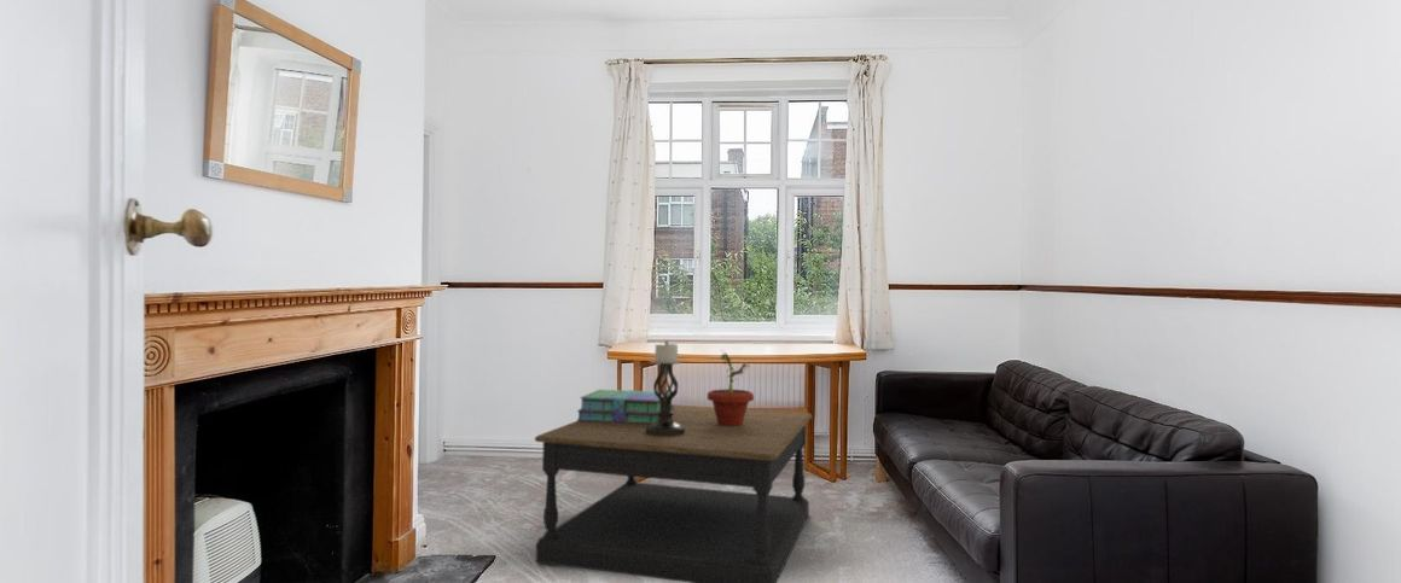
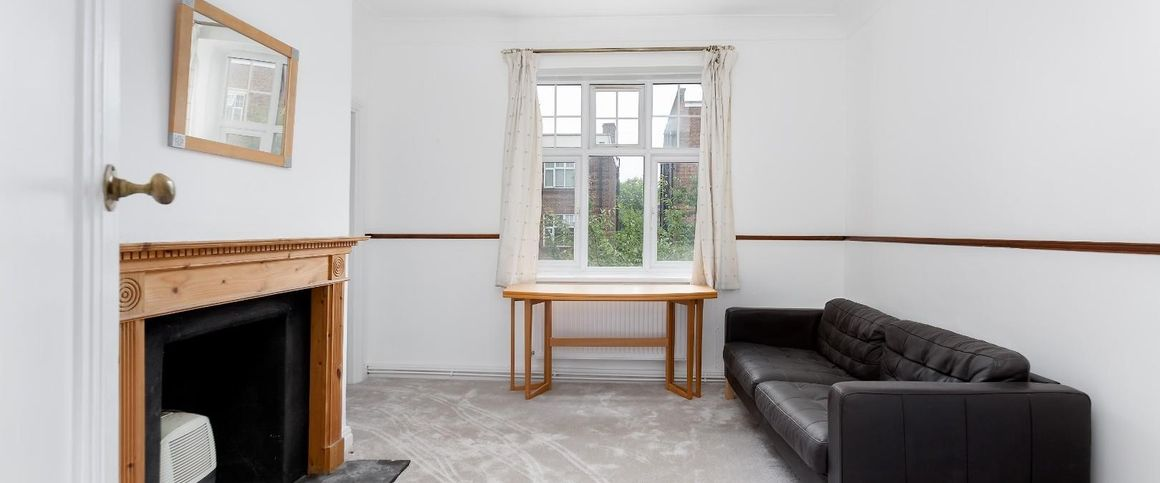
- potted plant (731, 386)
- candle holder (667, 385)
- stack of books (627, 404)
- coffee table (686, 479)
